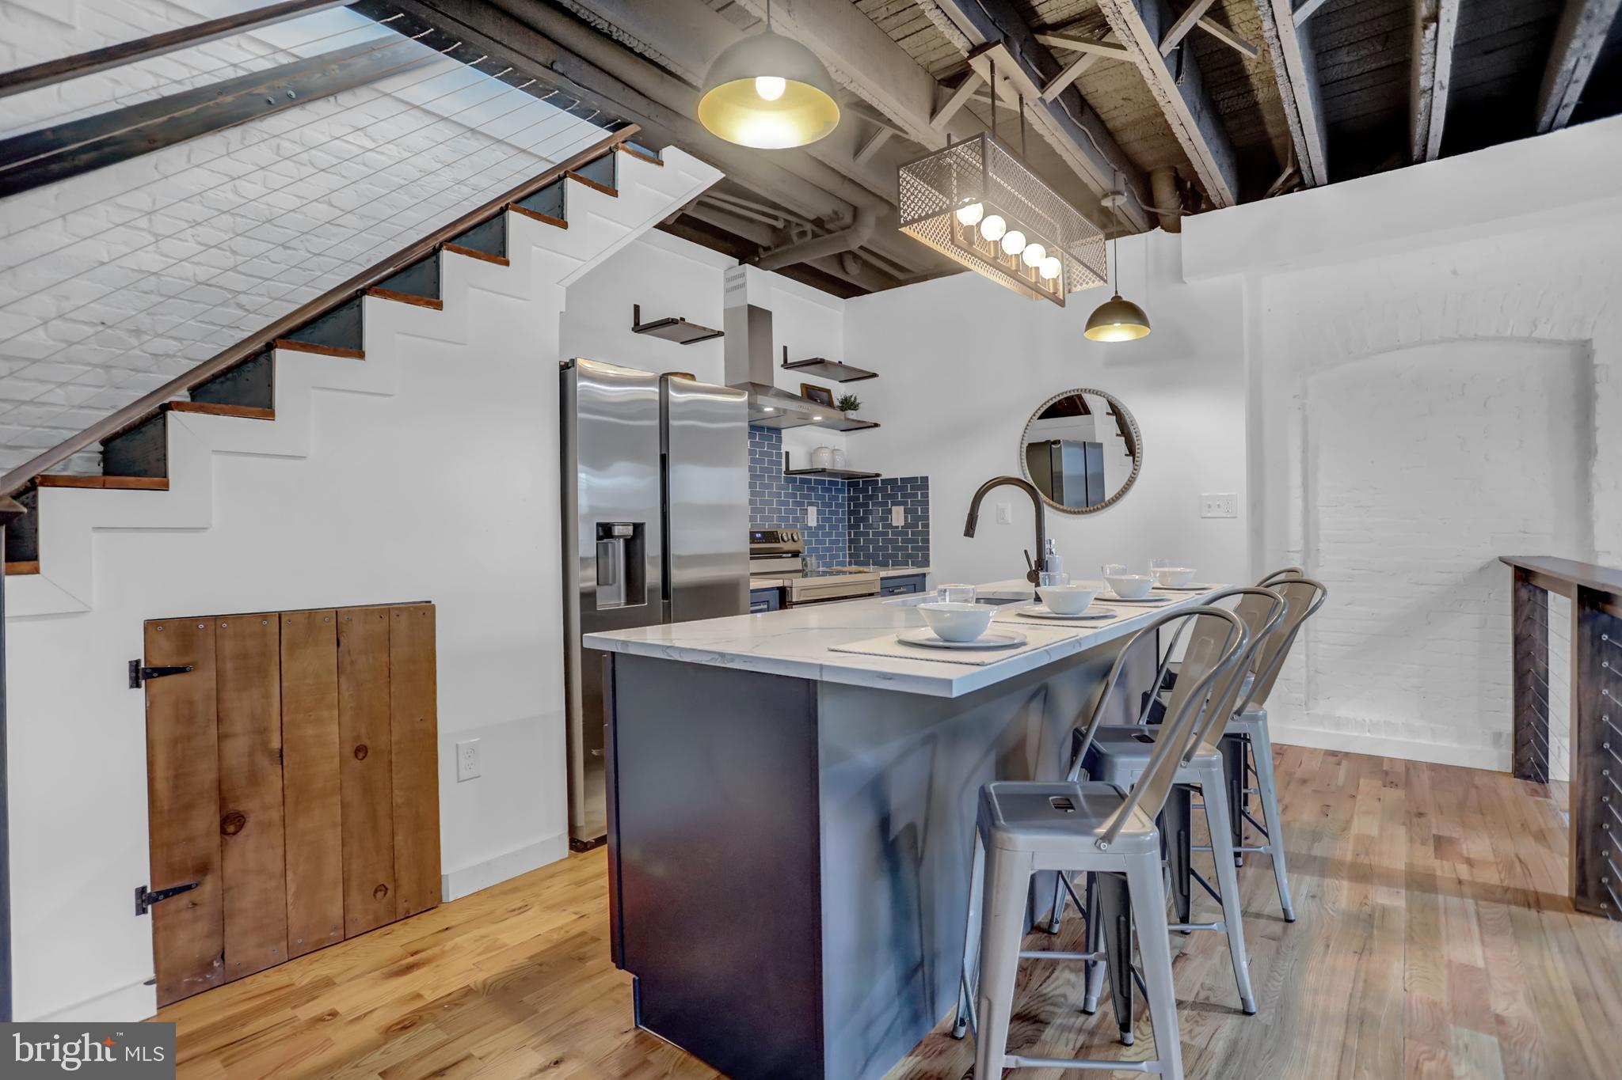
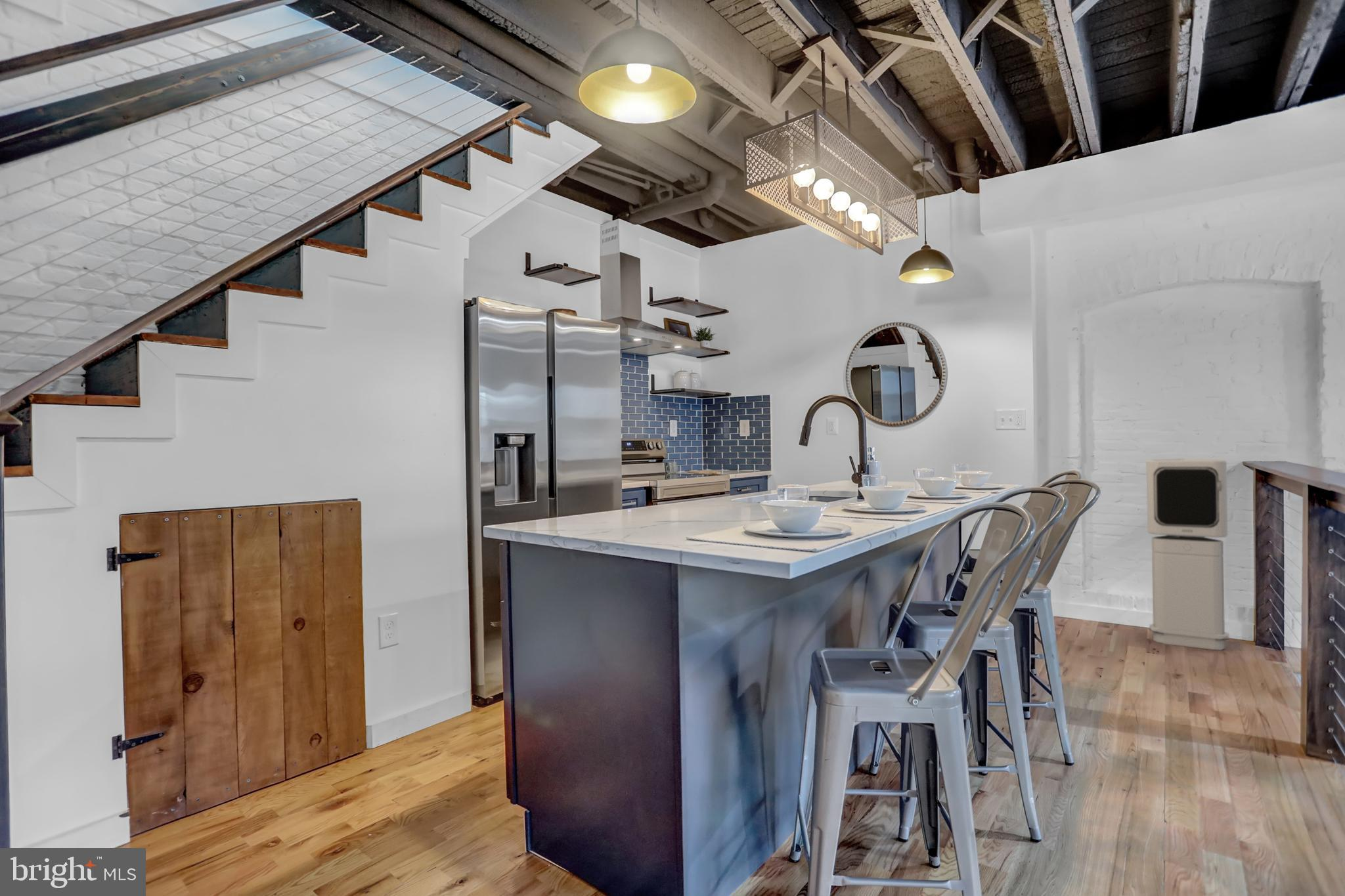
+ air purifier (1185, 549)
